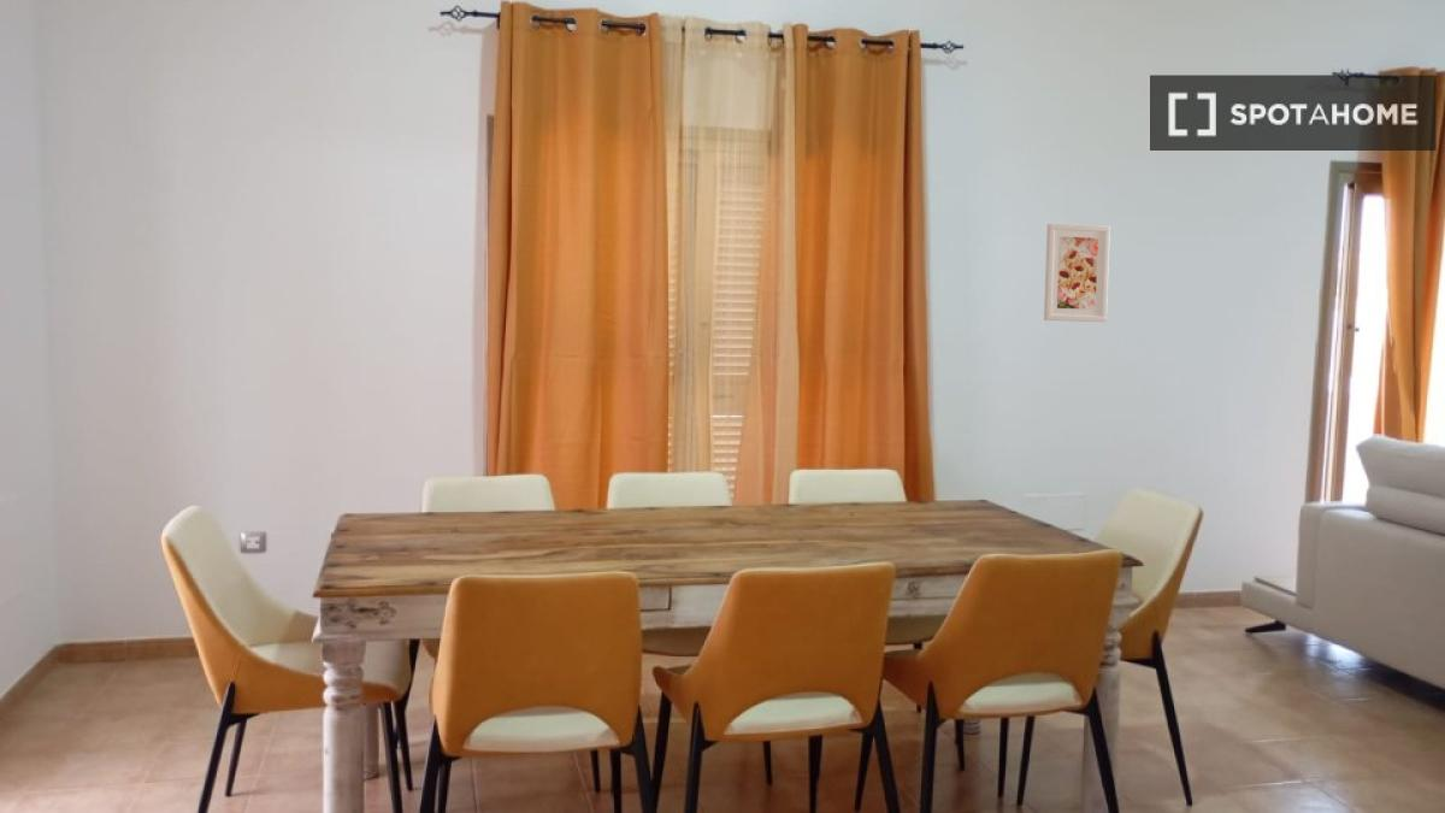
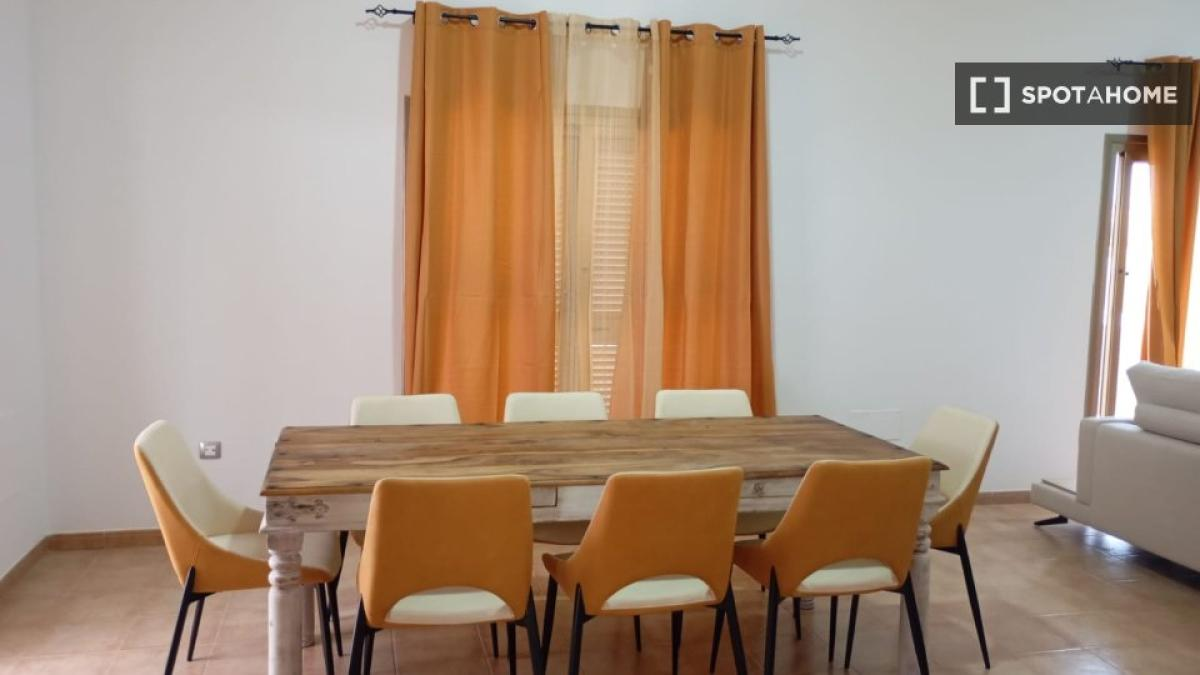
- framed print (1077, 272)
